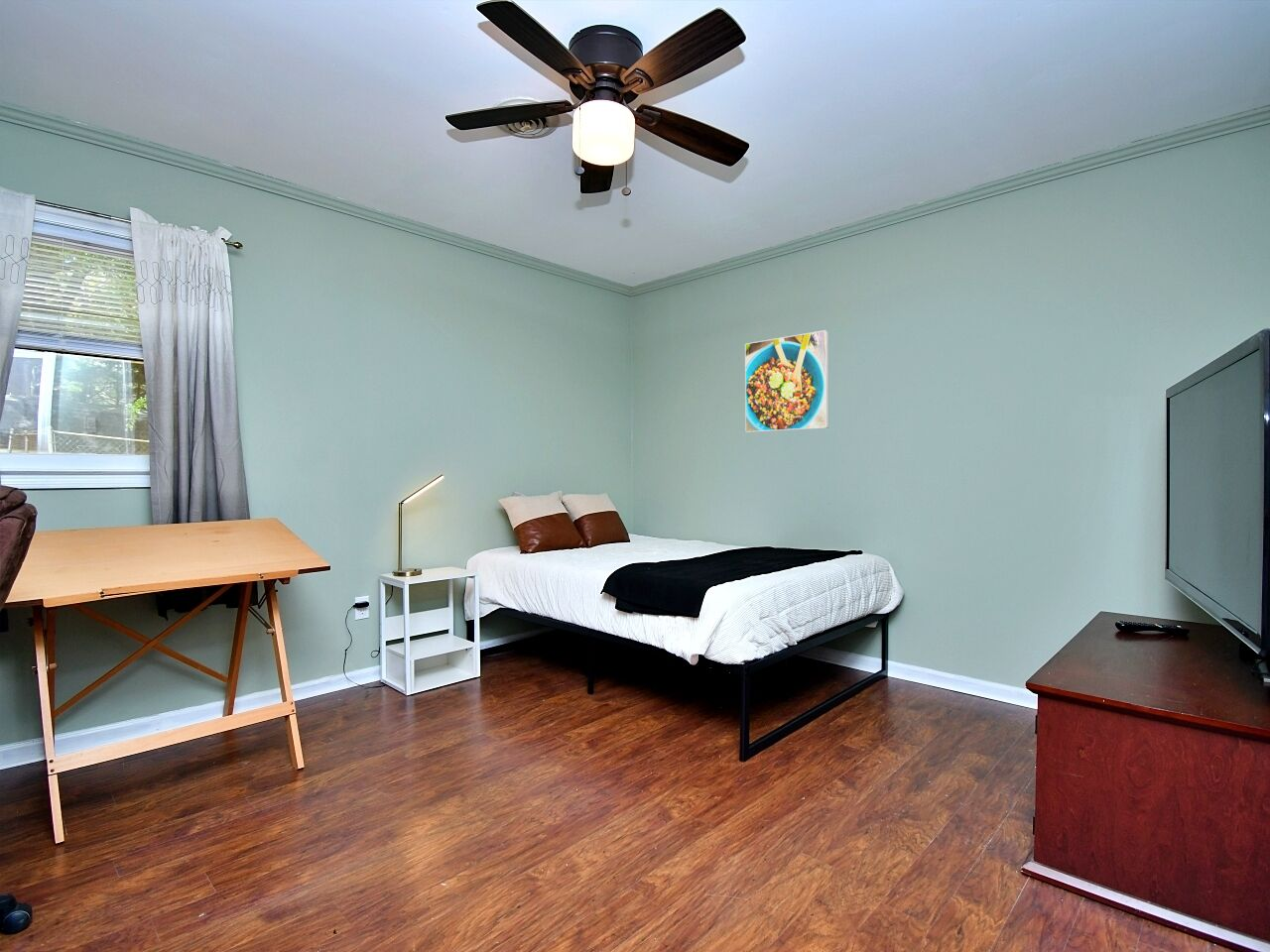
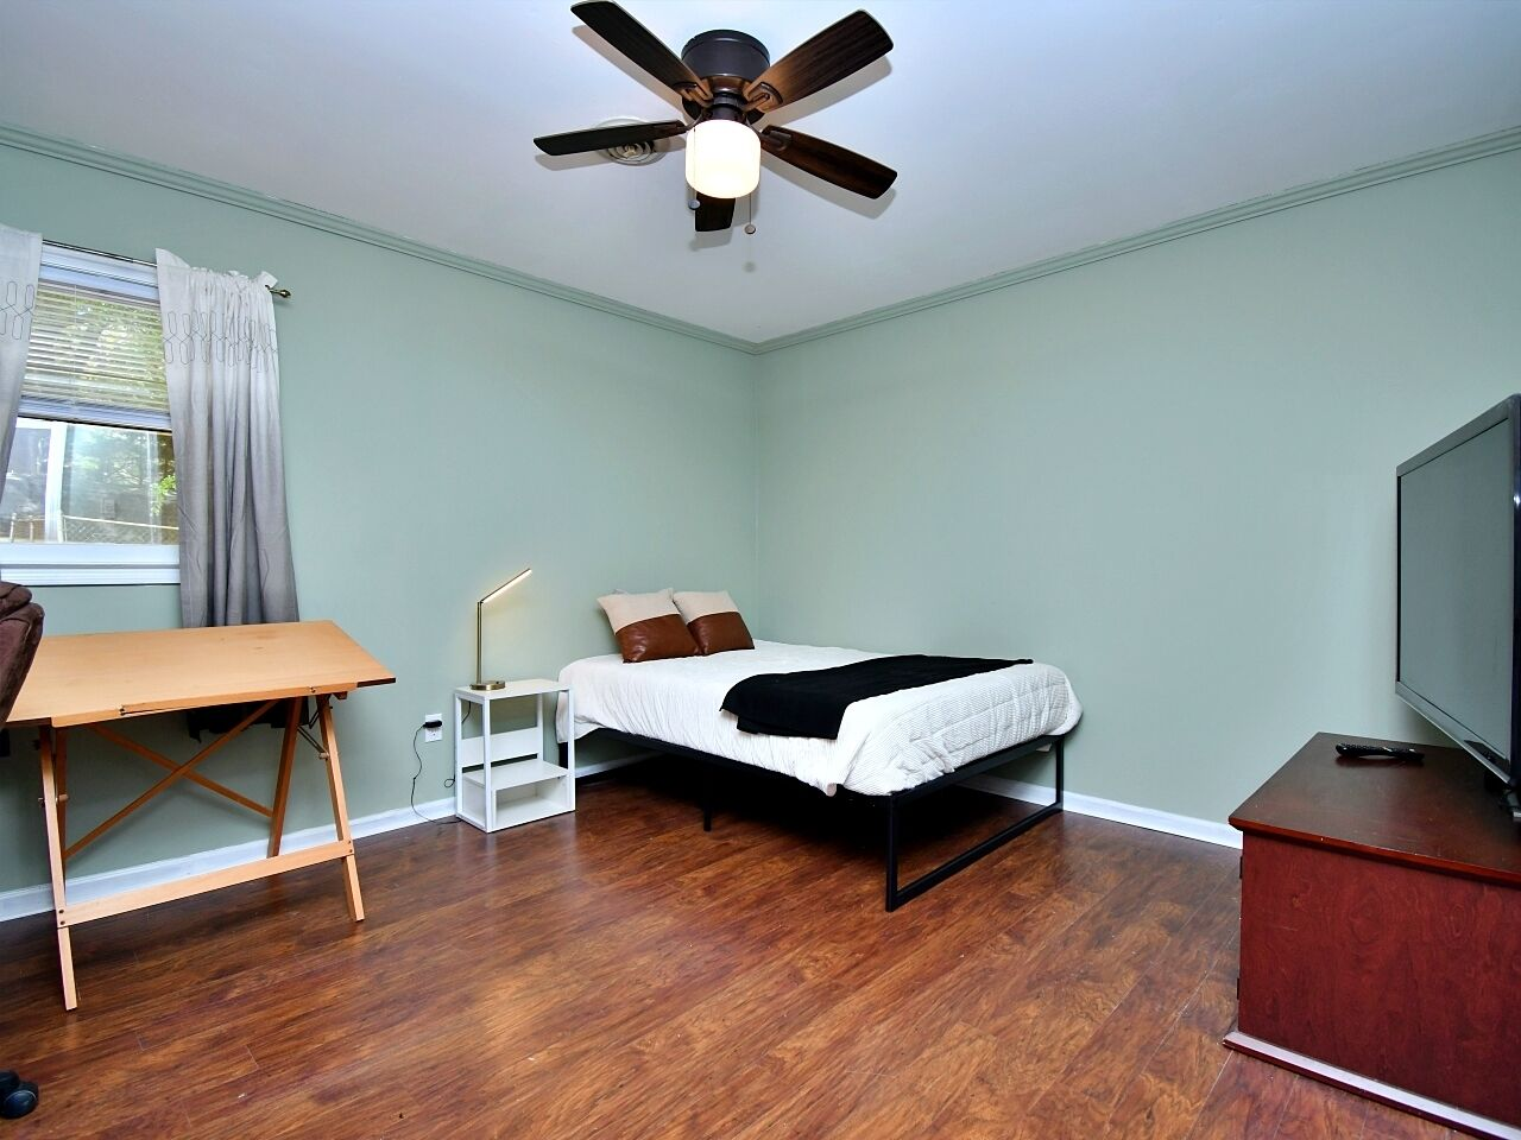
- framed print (785, 384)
